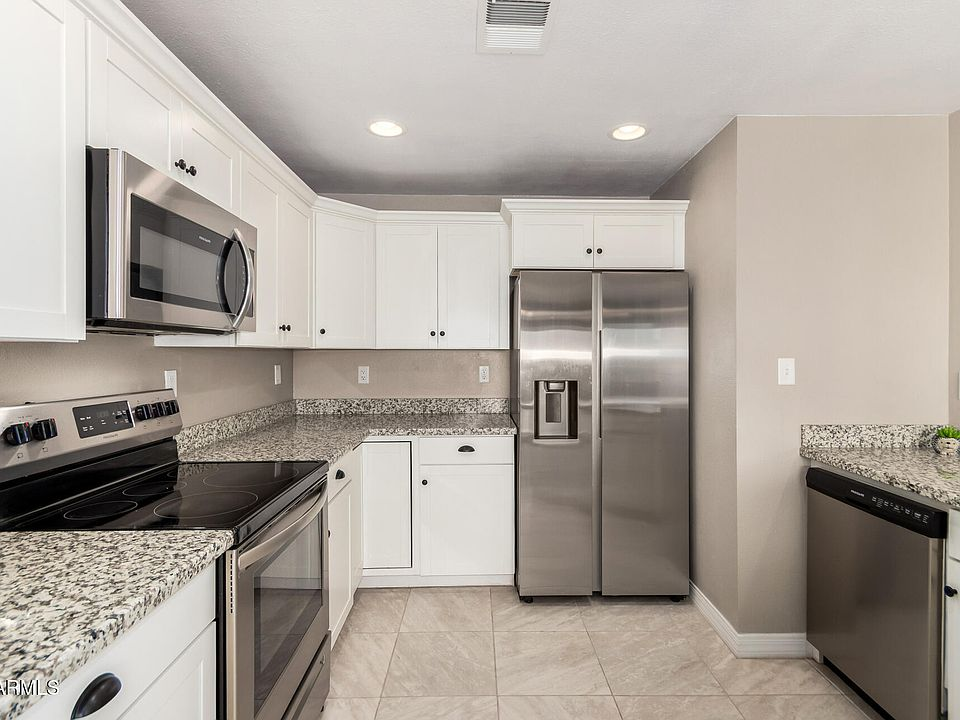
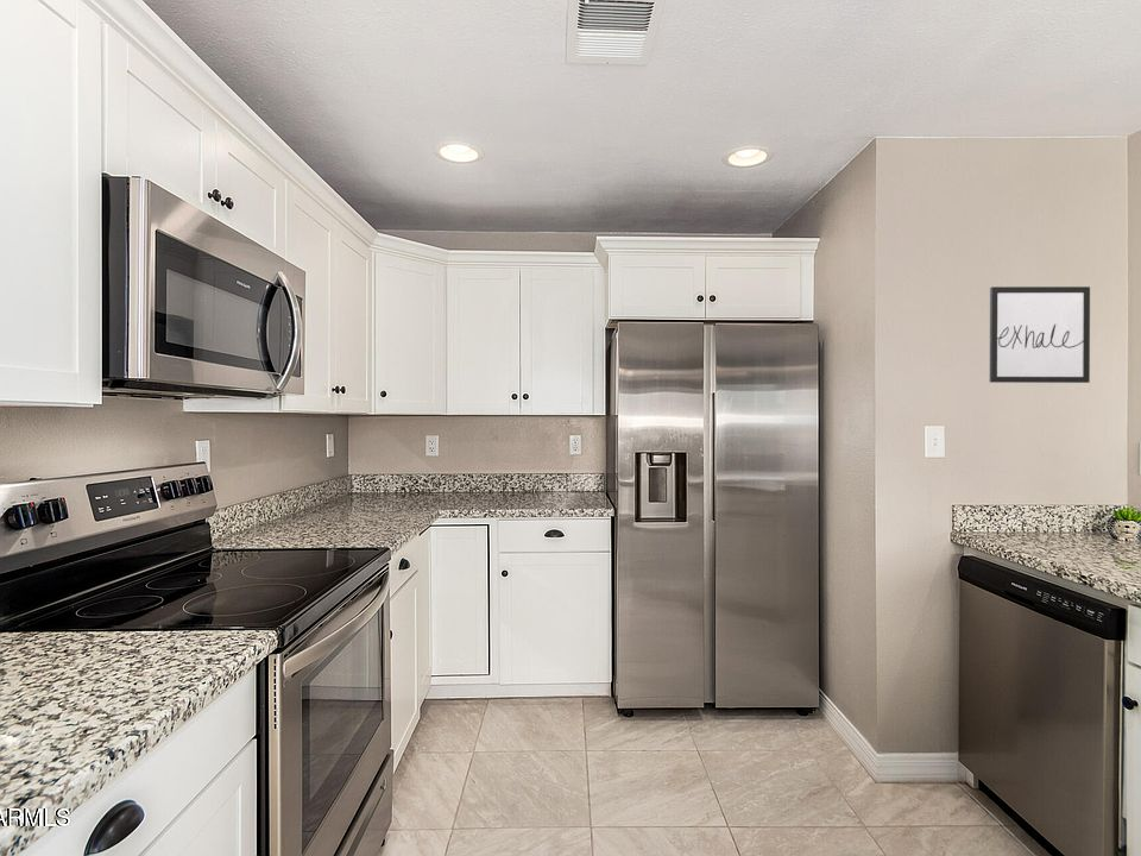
+ wall art (1039, 334)
